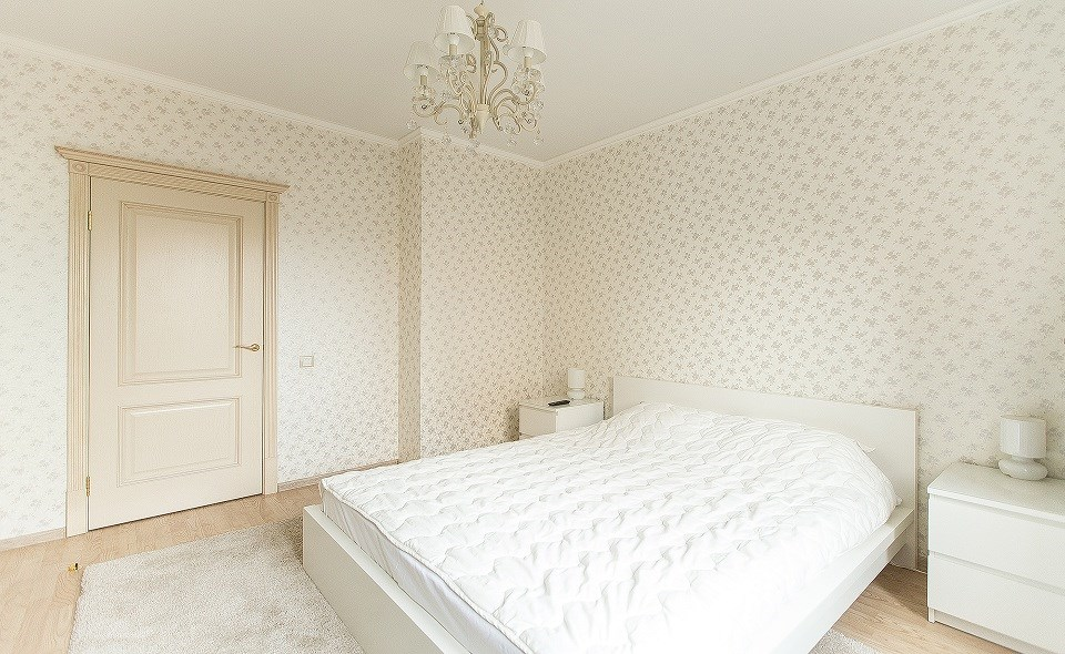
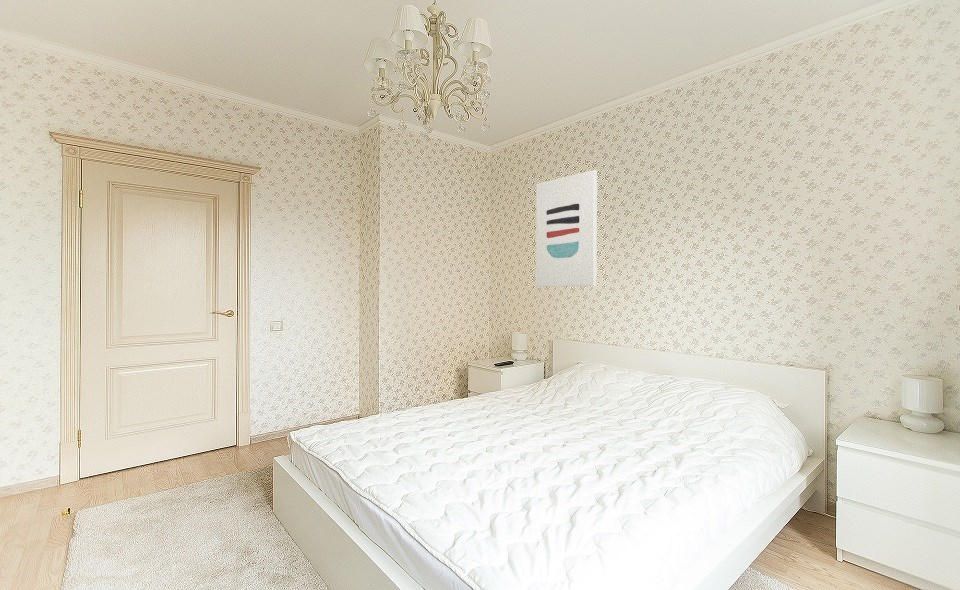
+ wall art (564, 231)
